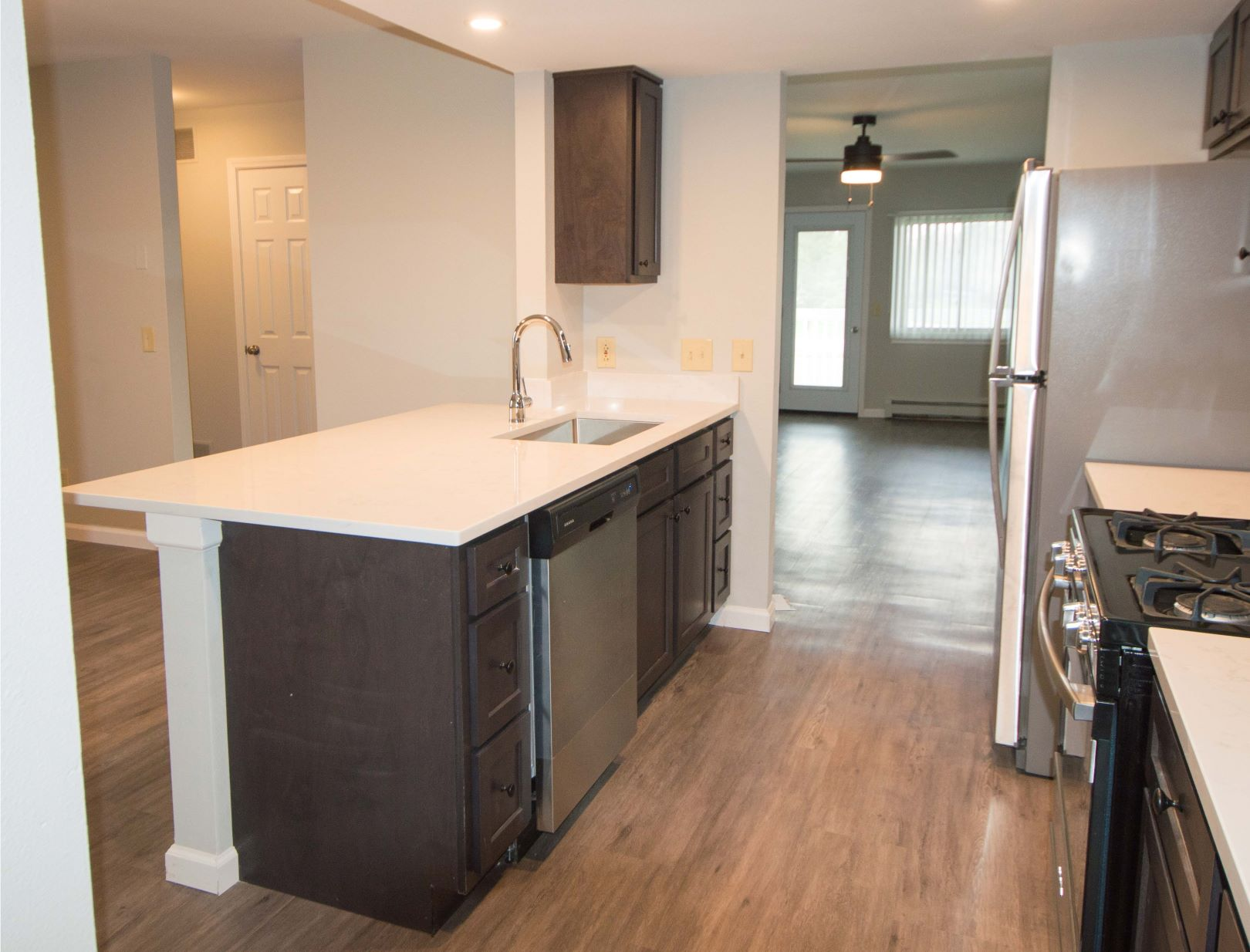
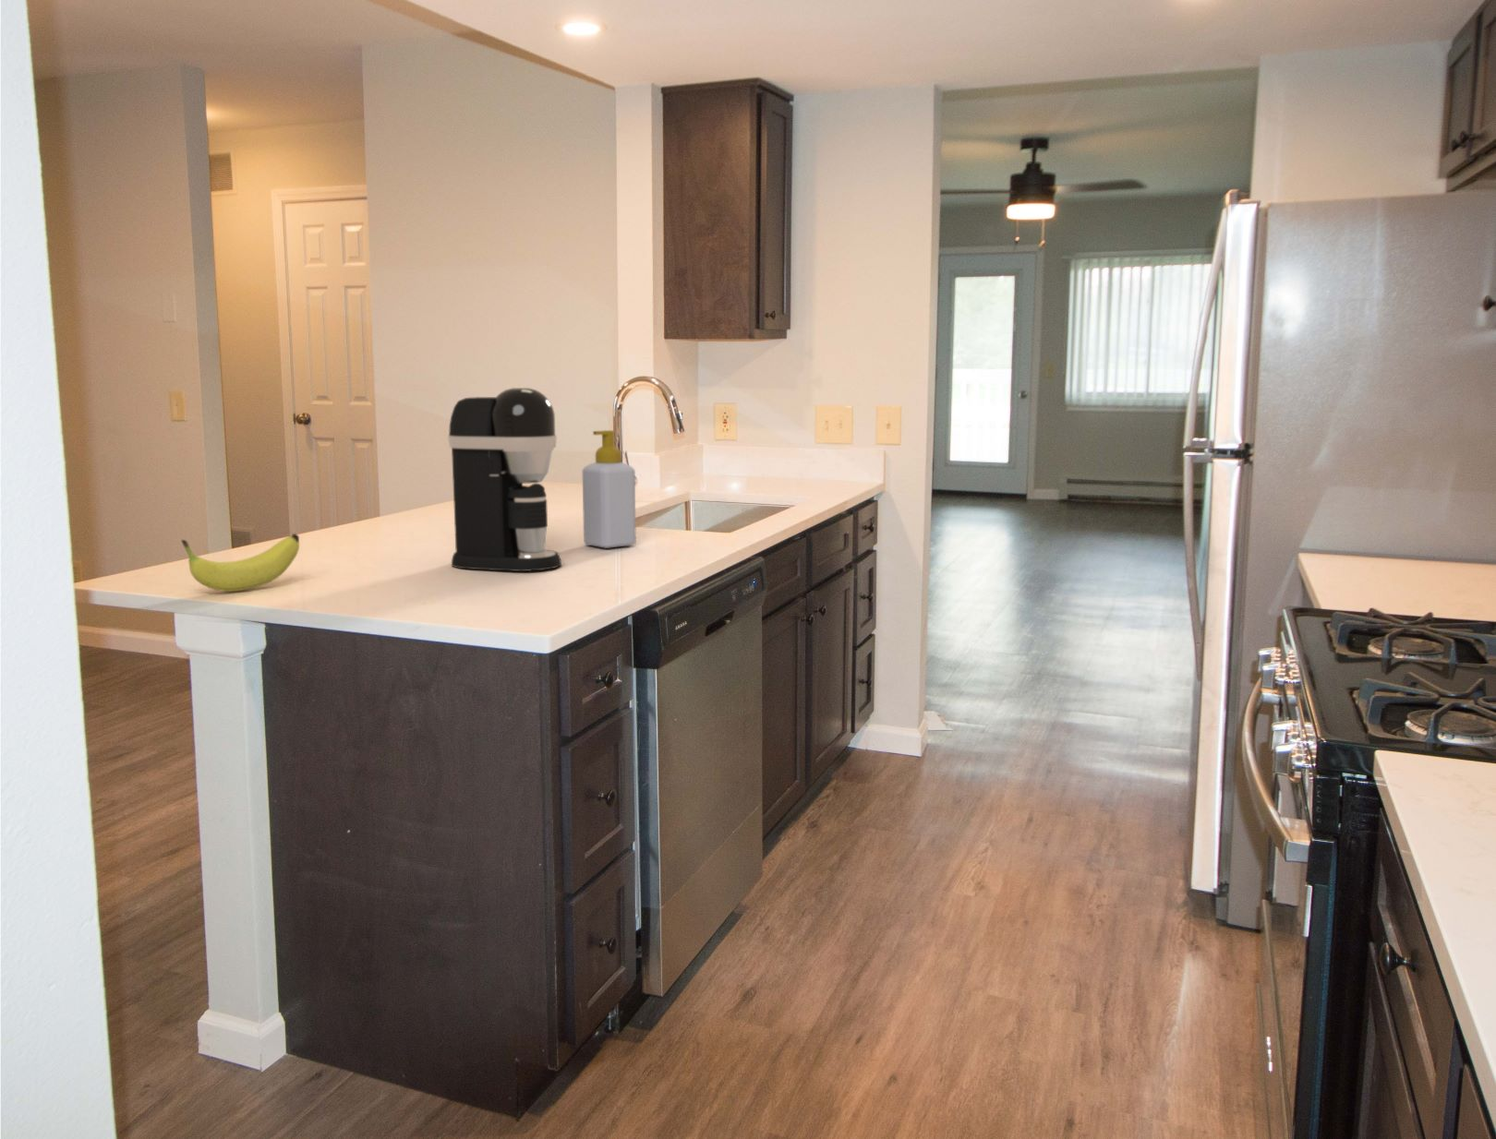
+ coffee maker (504, 477)
+ fruit (241, 561)
+ soap bottle (608, 488)
